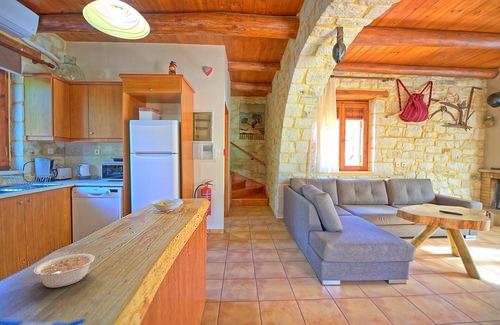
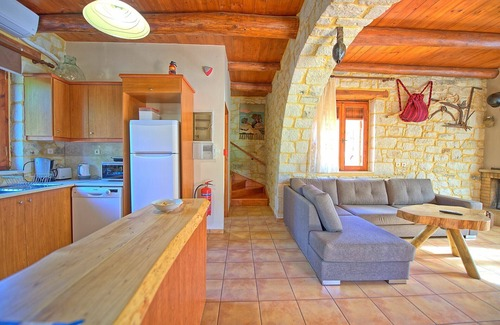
- legume (68, 269)
